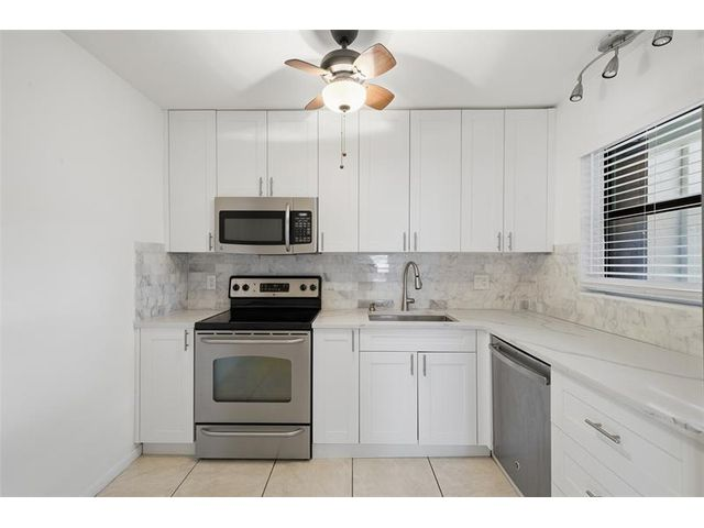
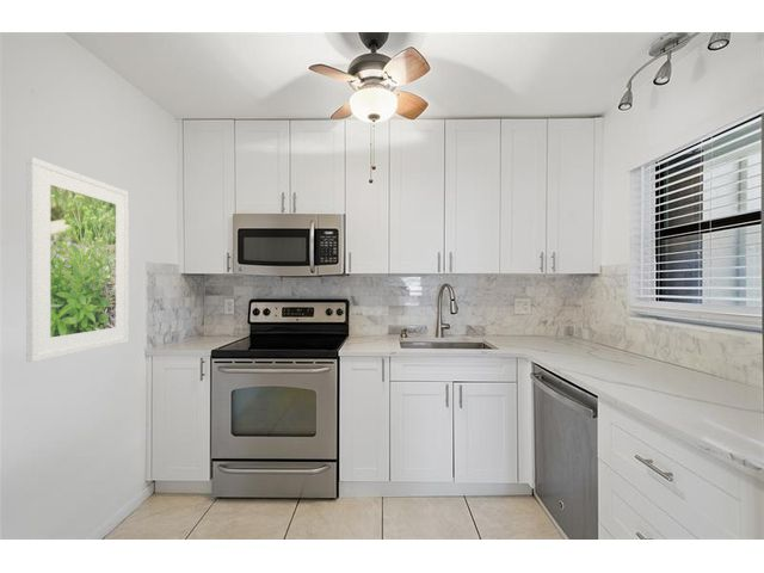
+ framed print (85, 263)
